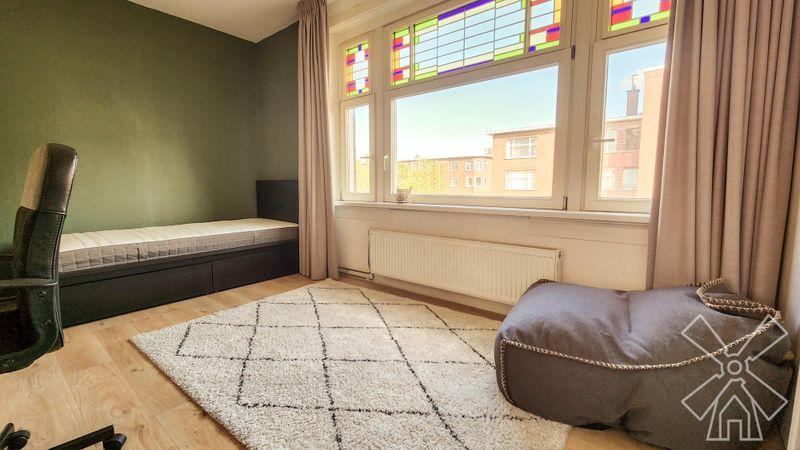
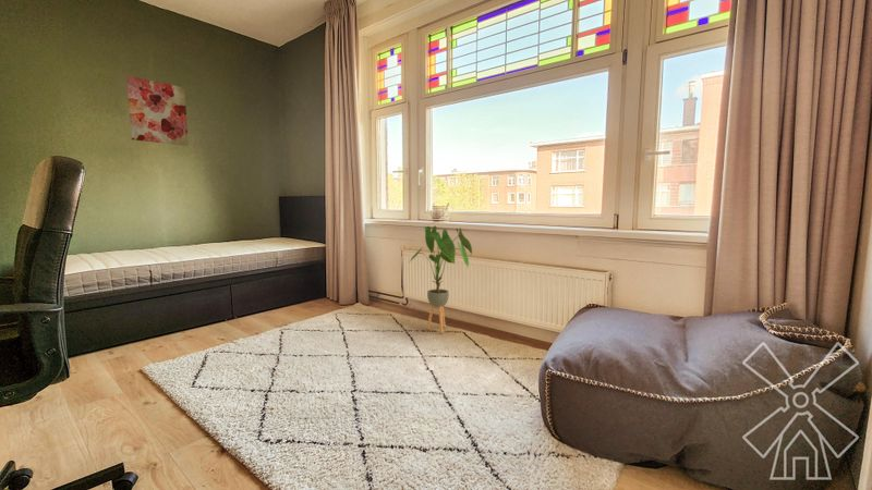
+ house plant (441, 278)
+ wall art (158, 112)
